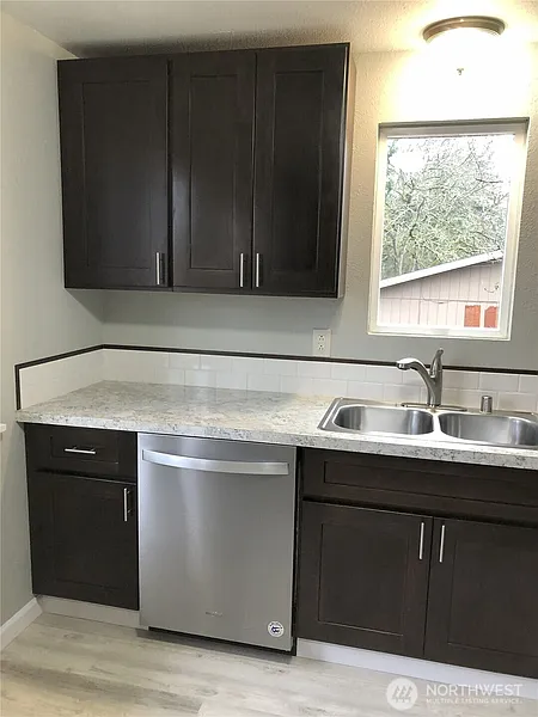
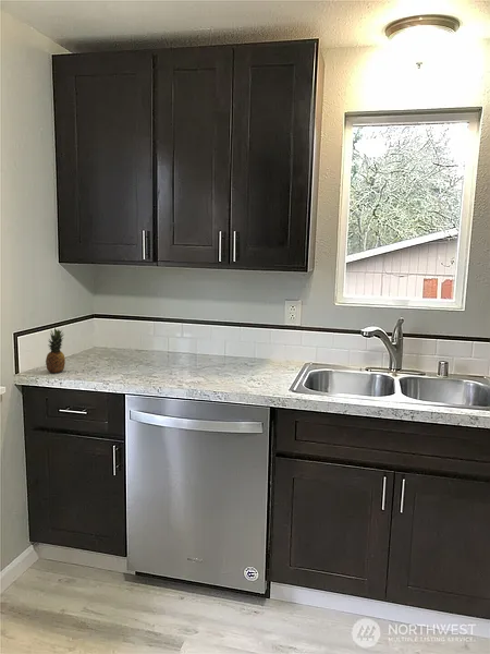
+ fruit (54, 349)
